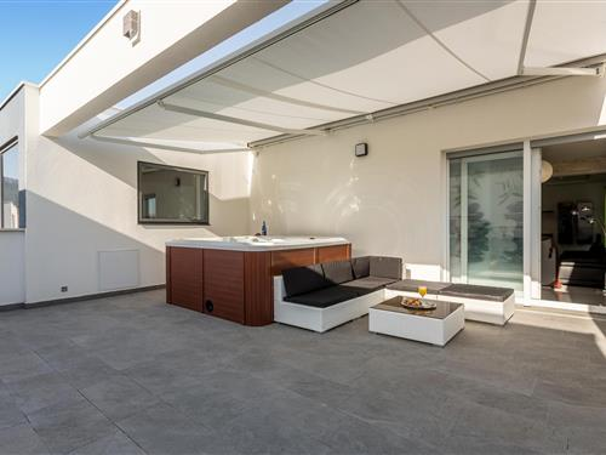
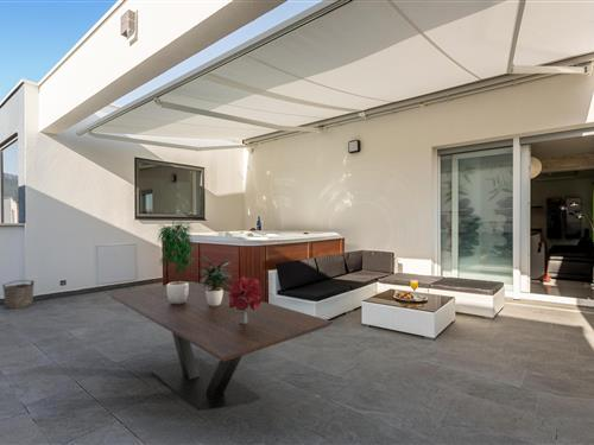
+ bucket (18, 293)
+ dining table (202, 344)
+ potted plant (191, 259)
+ bouquet (242, 299)
